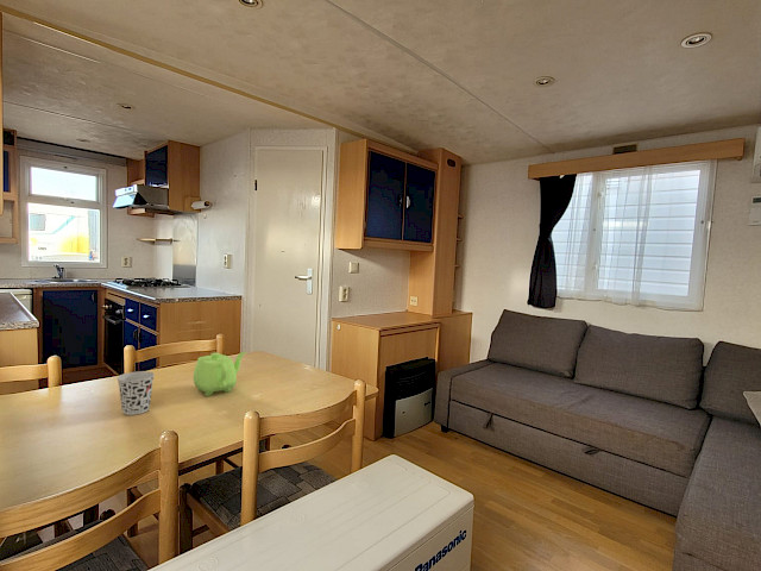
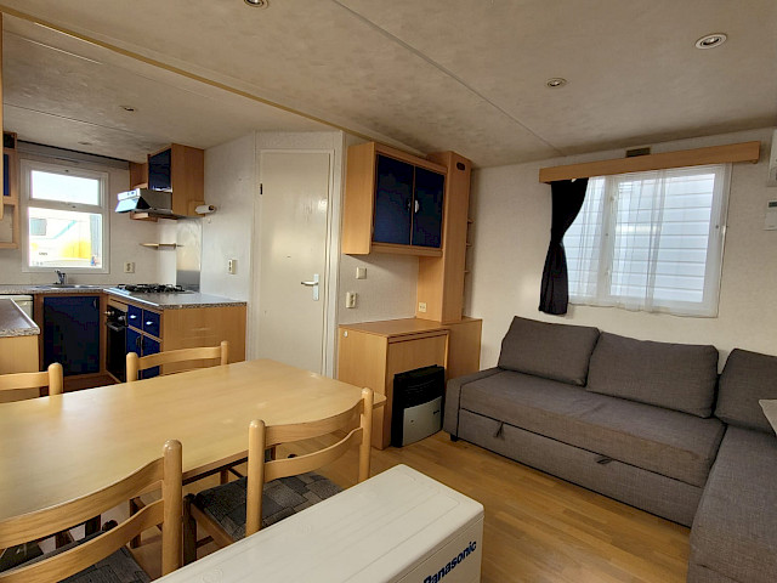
- teapot (221, 370)
- cup (136, 393)
